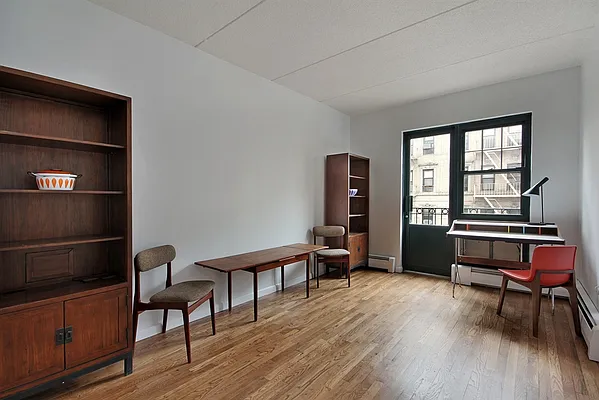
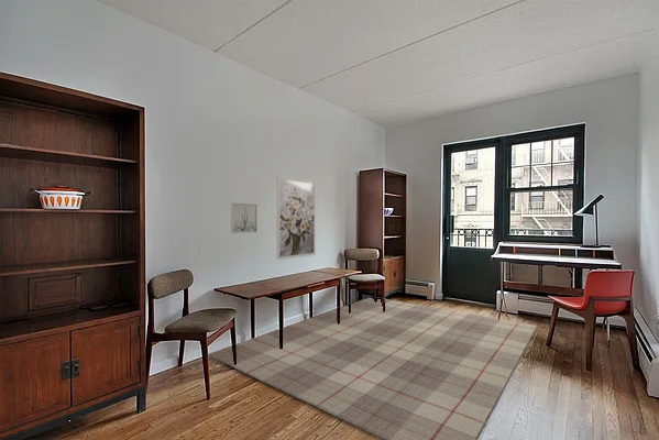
+ wall art (244, 218)
+ rug (392, 338)
+ wall art (297, 218)
